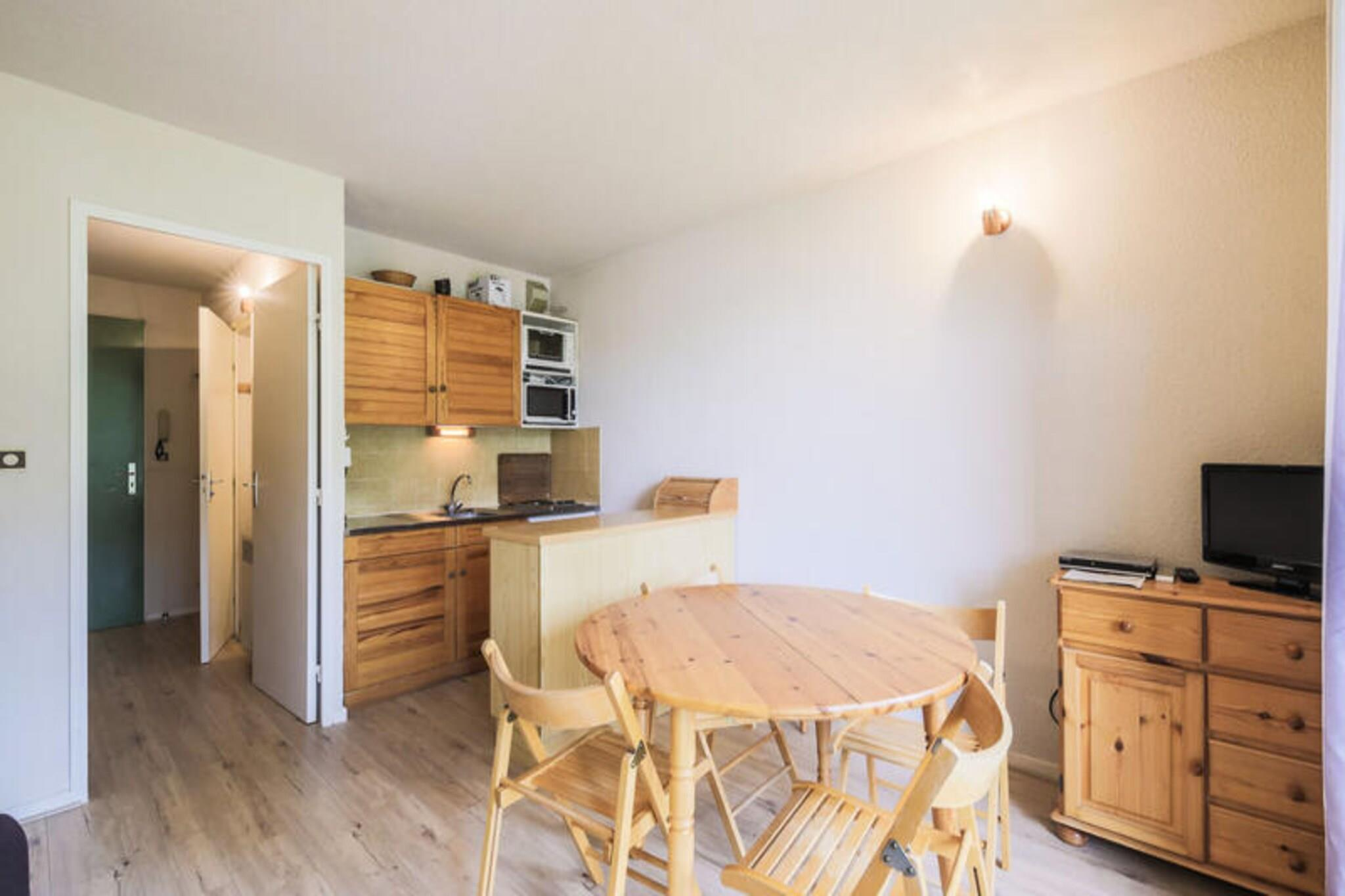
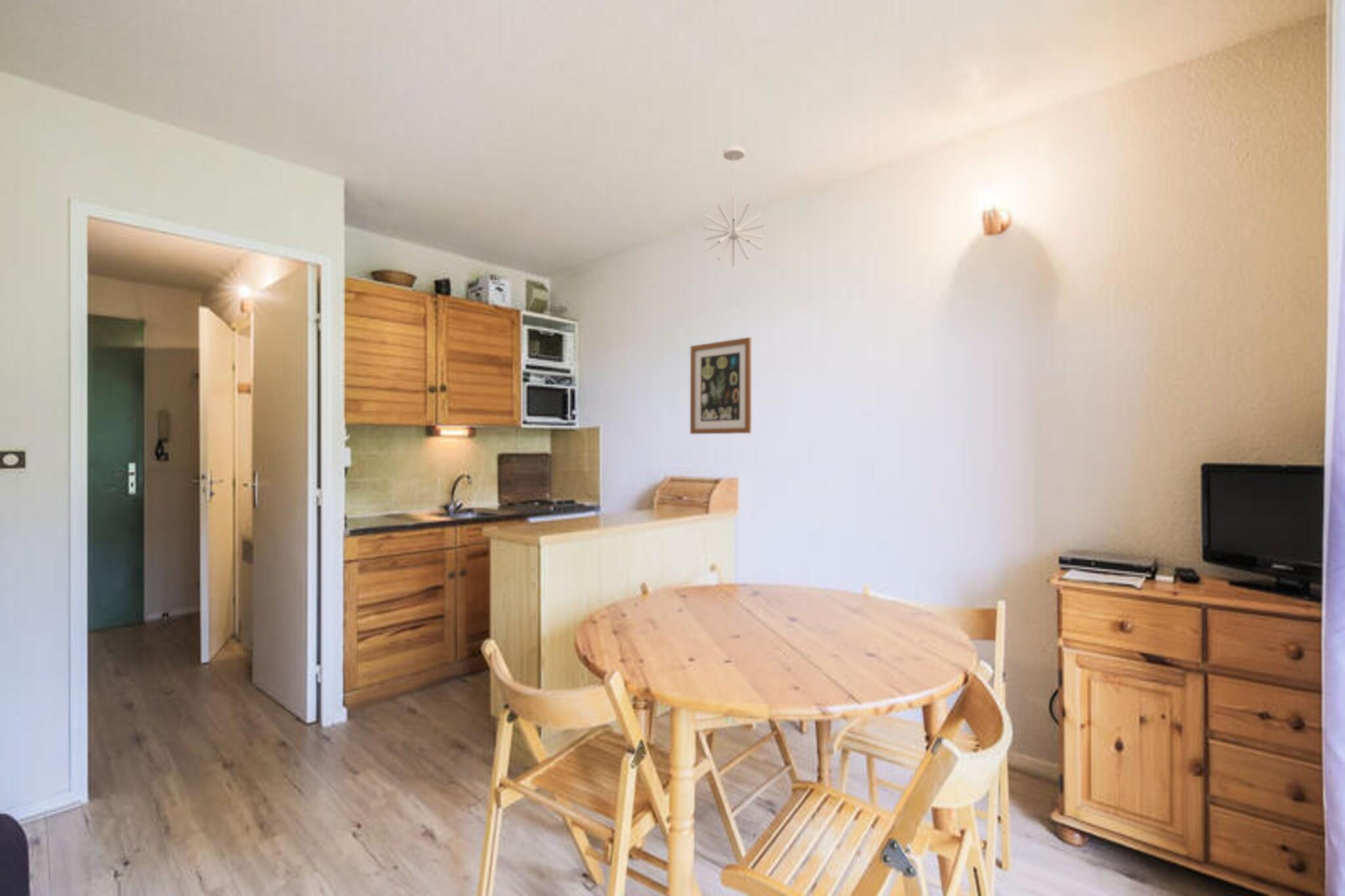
+ wall art (719, 387)
+ pendant light (734, 206)
